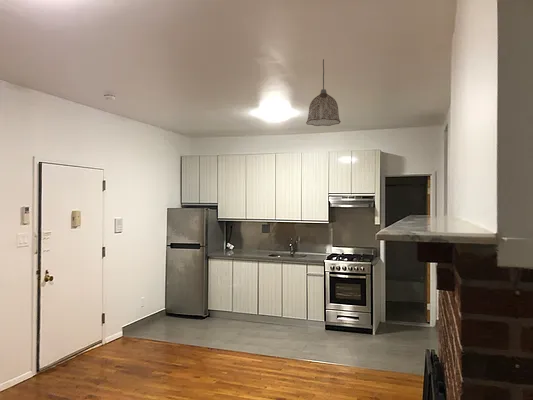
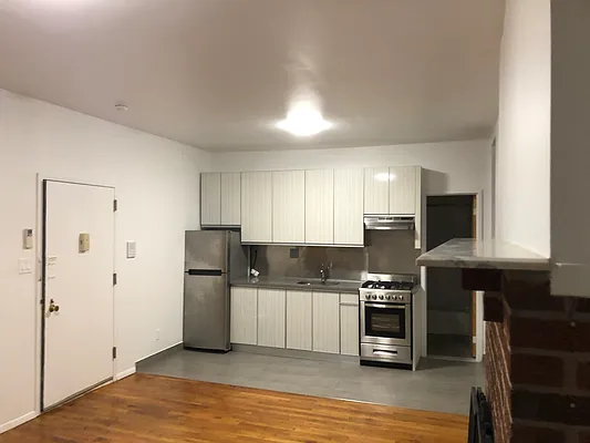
- pendant lamp (323, 91)
